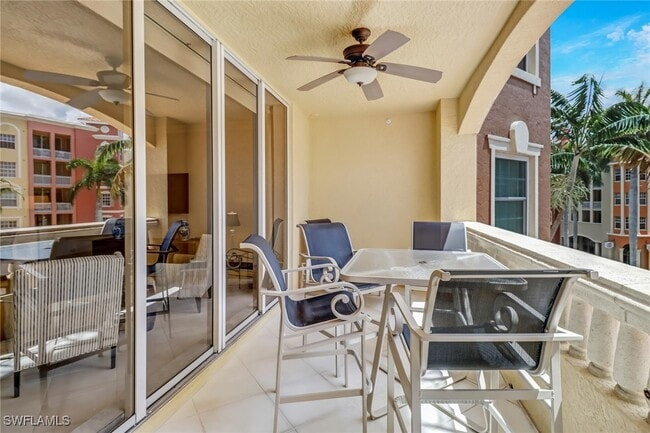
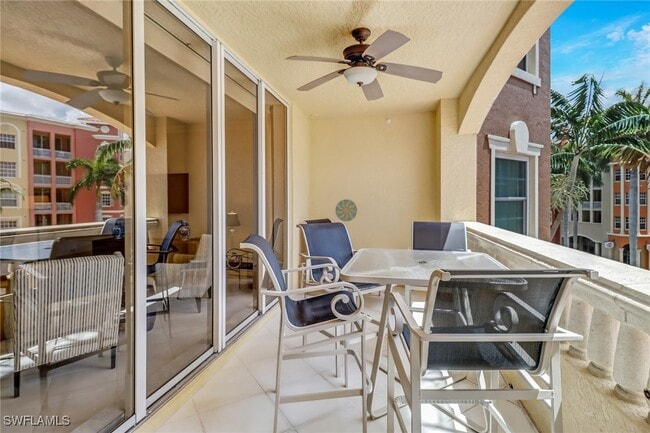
+ decorative plate (346, 210)
